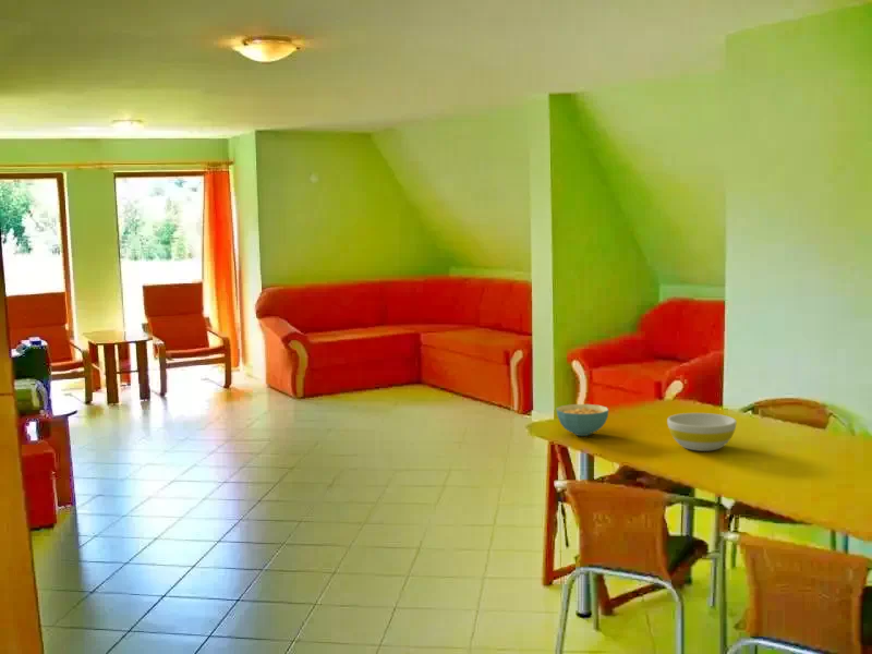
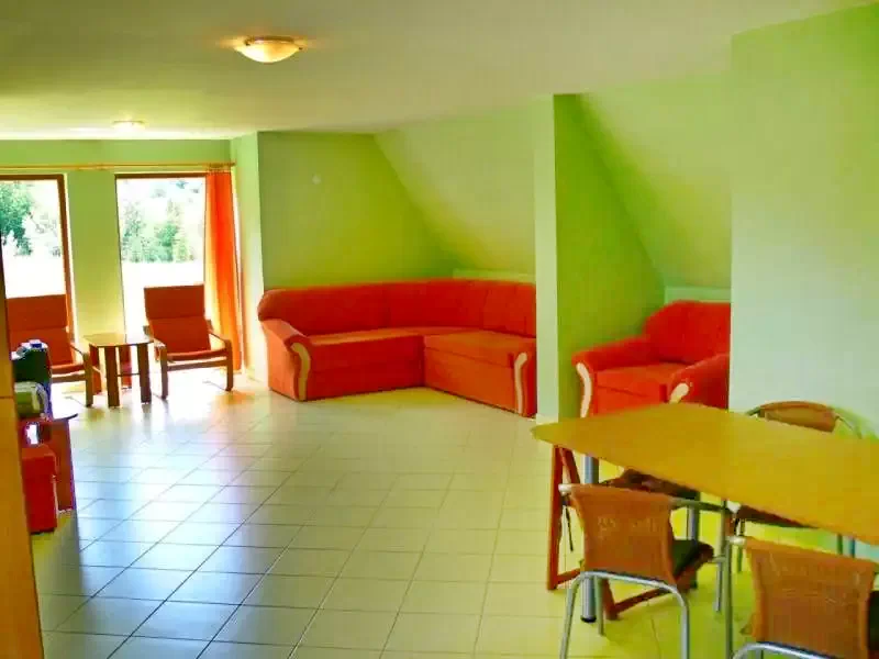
- bowl (701, 433)
- cereal bowl (582, 421)
